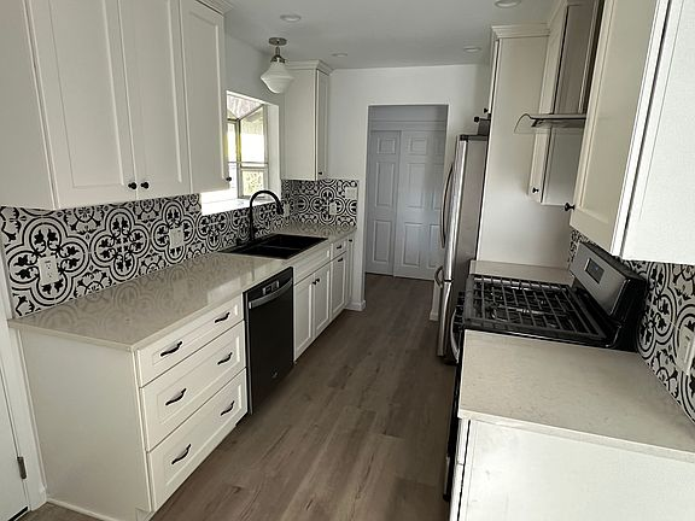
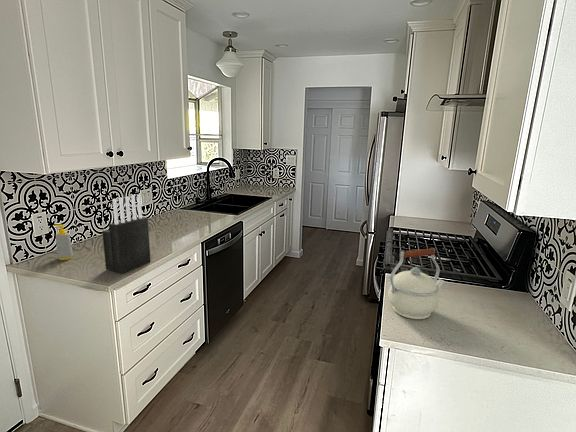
+ kettle (418, 280)
+ knife block (124, 231)
+ soap bottle (63, 241)
